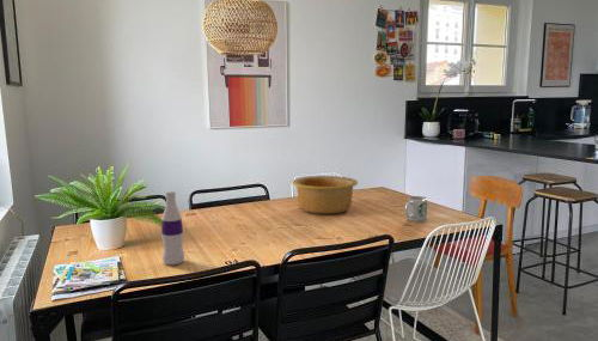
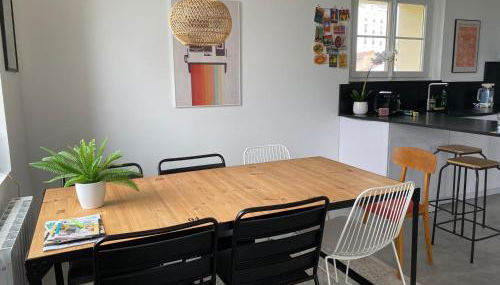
- bottle (172, 227)
- mug (414, 208)
- bowl (324, 195)
